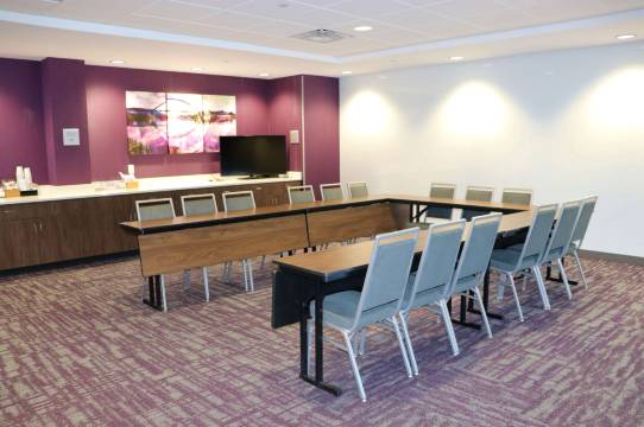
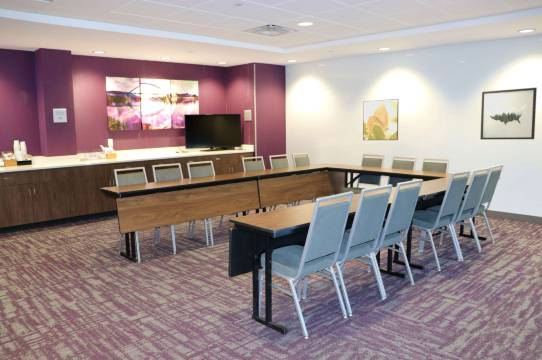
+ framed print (380, 120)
+ wall art (507, 114)
